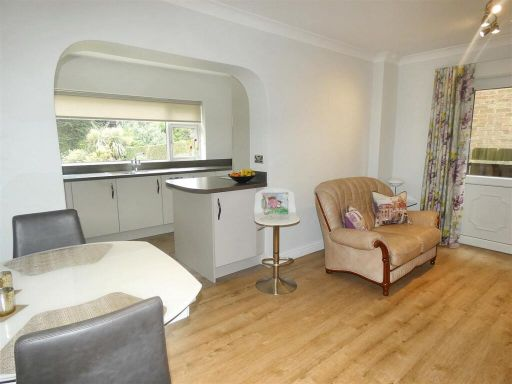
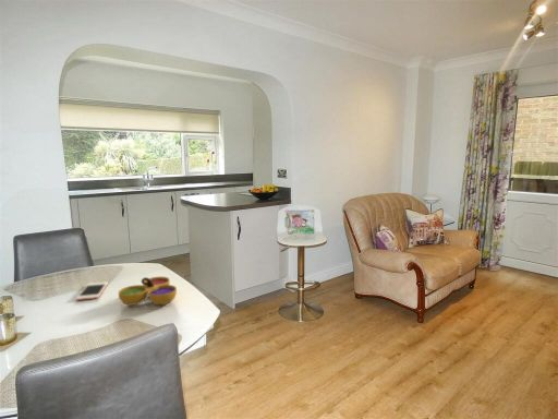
+ decorative bowl (151, 287)
+ cell phone (93, 290)
